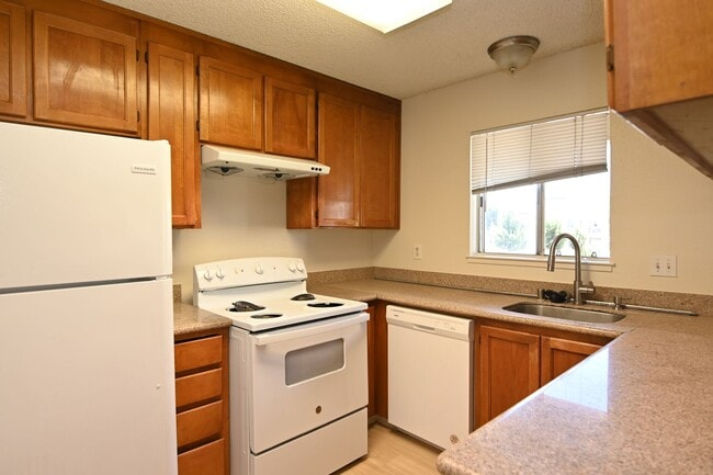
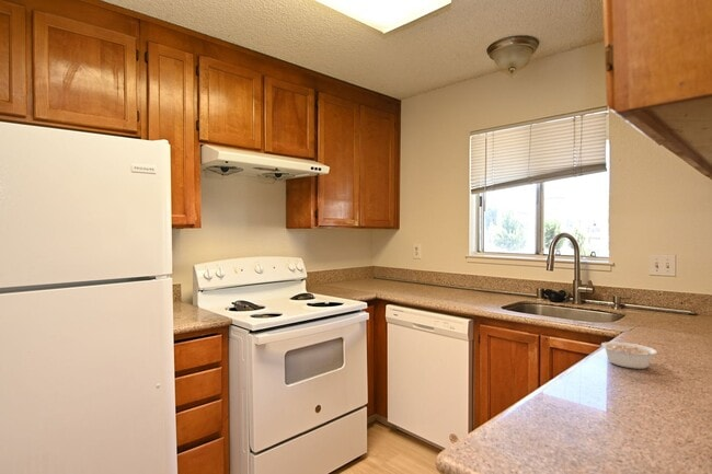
+ legume (630, 354)
